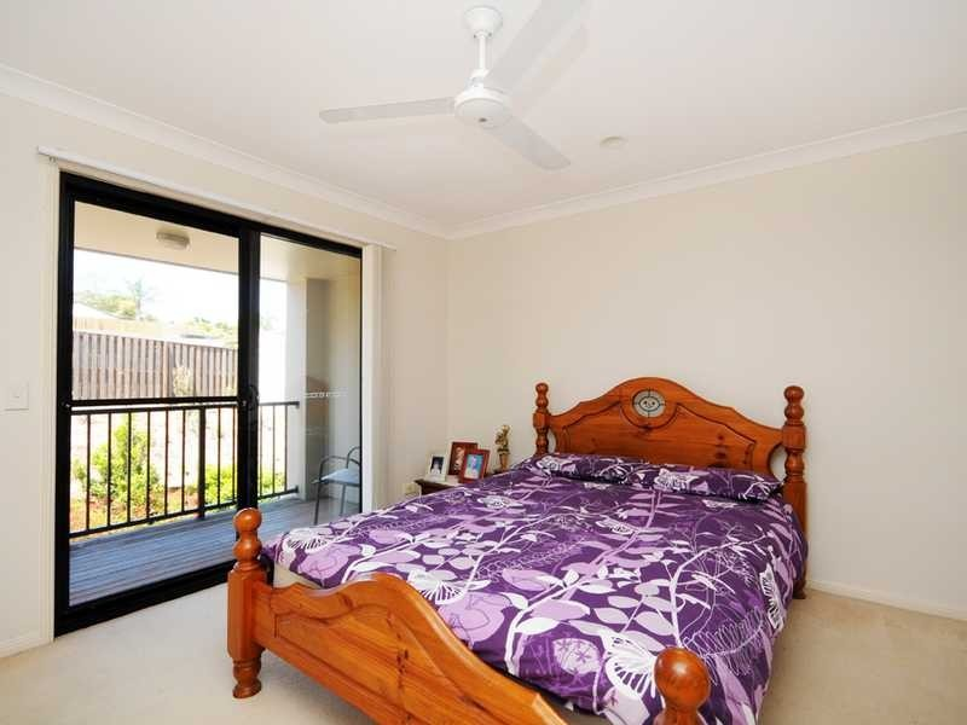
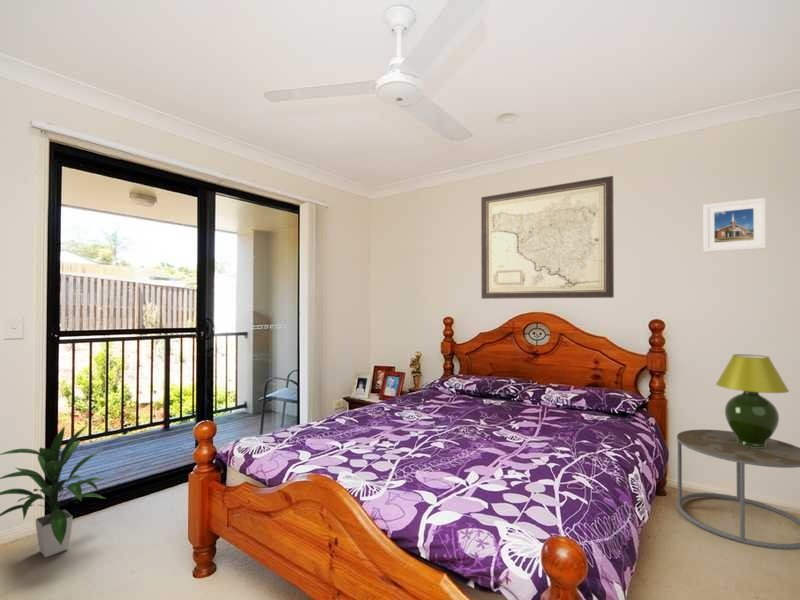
+ side table (740, 482)
+ wall art (541, 242)
+ table lamp (751, 400)
+ indoor plant (52, 491)
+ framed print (733, 225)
